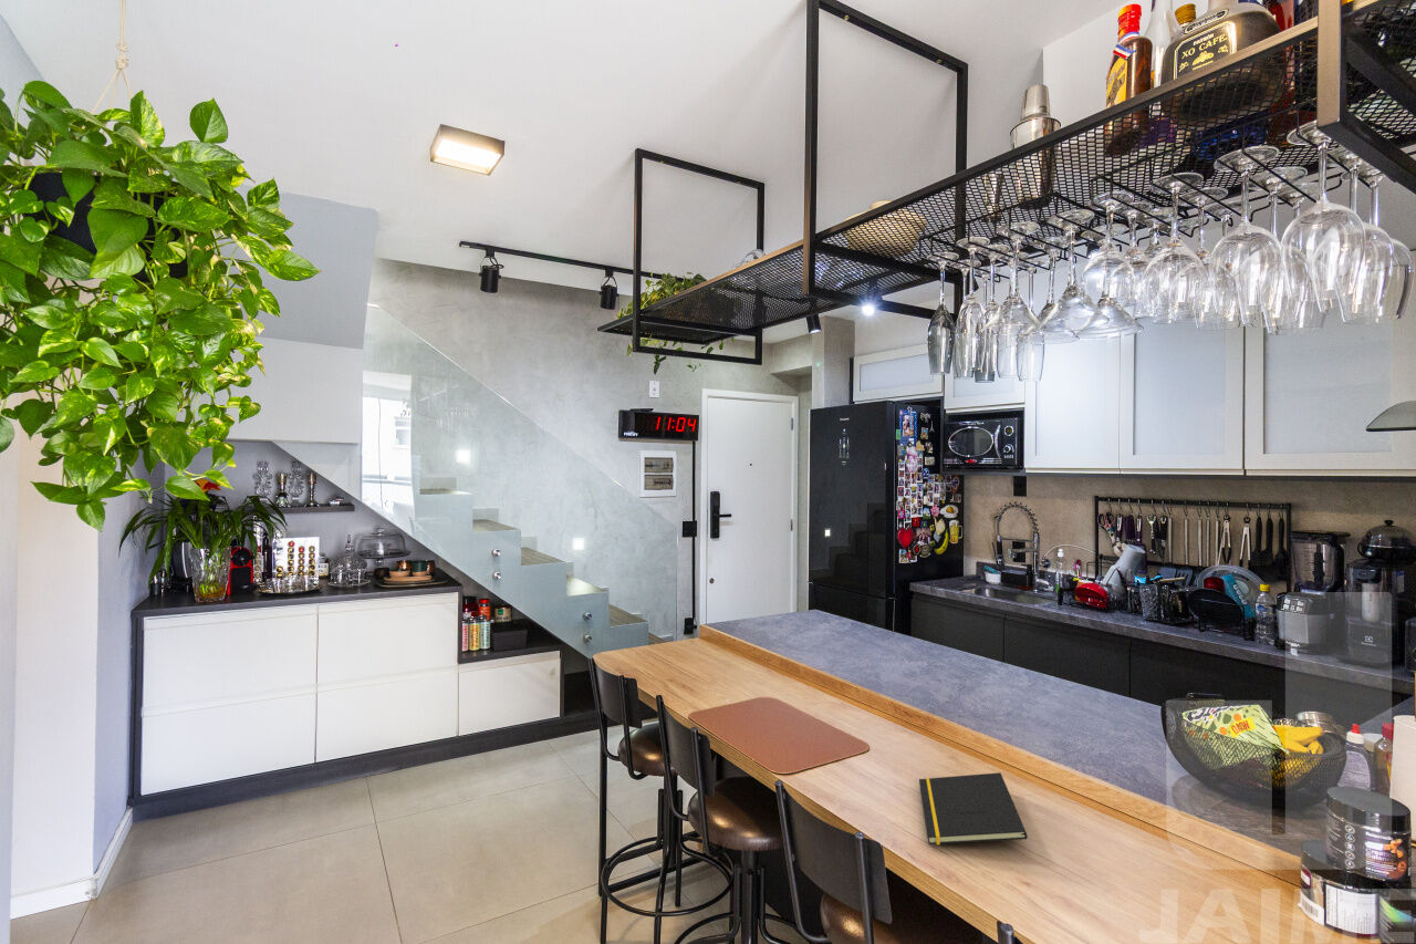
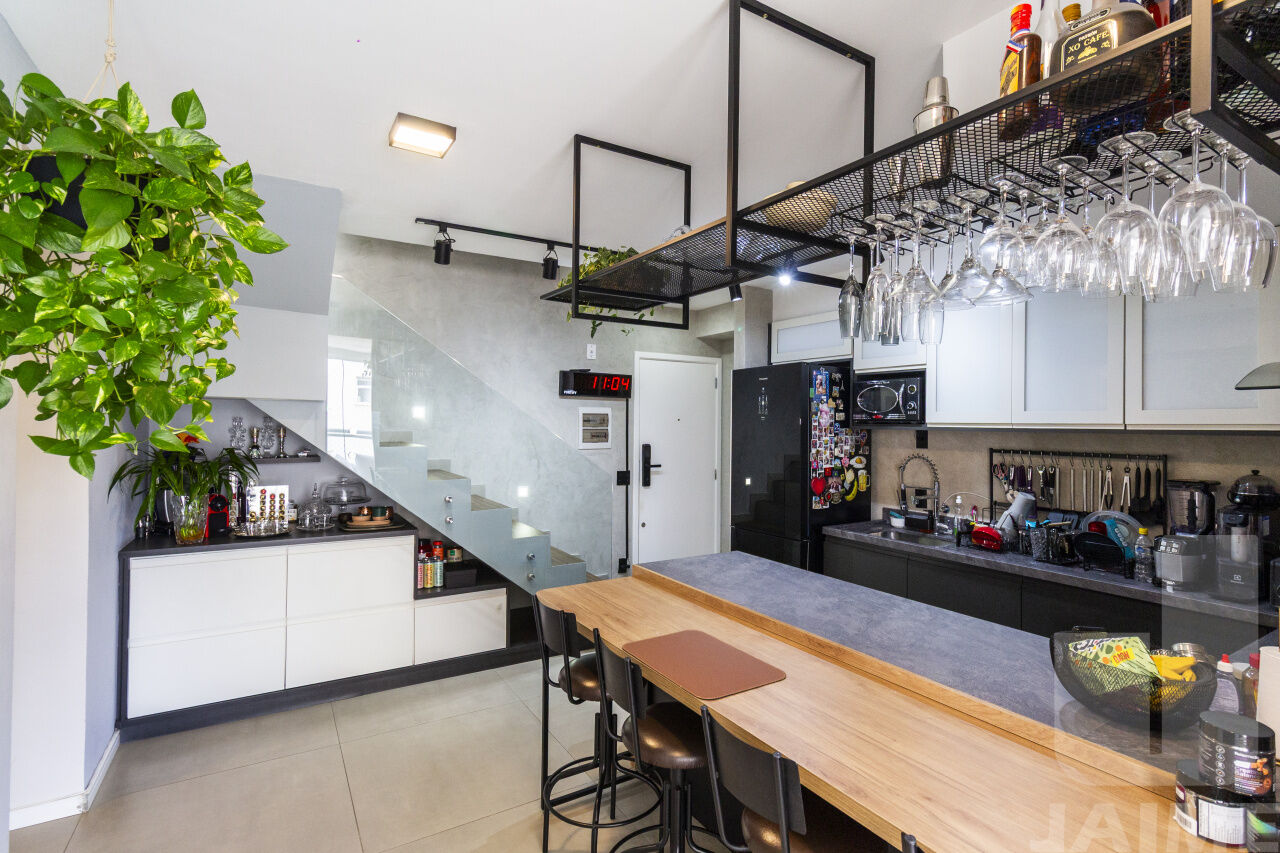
- notepad (967, 806)
